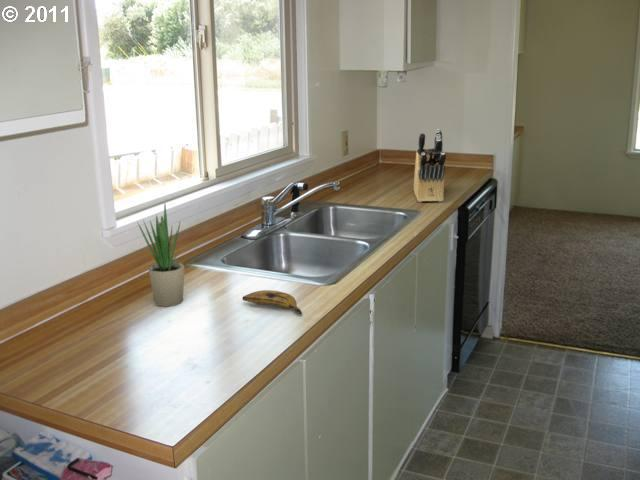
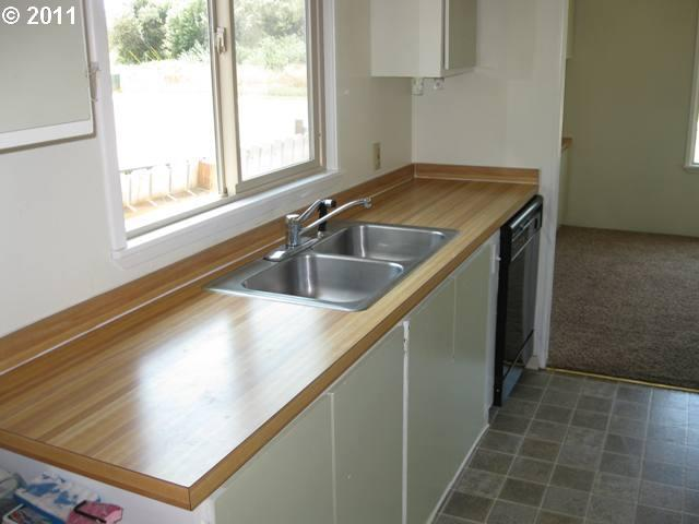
- knife block (429, 163)
- banana (275, 299)
- potted plant (161, 252)
